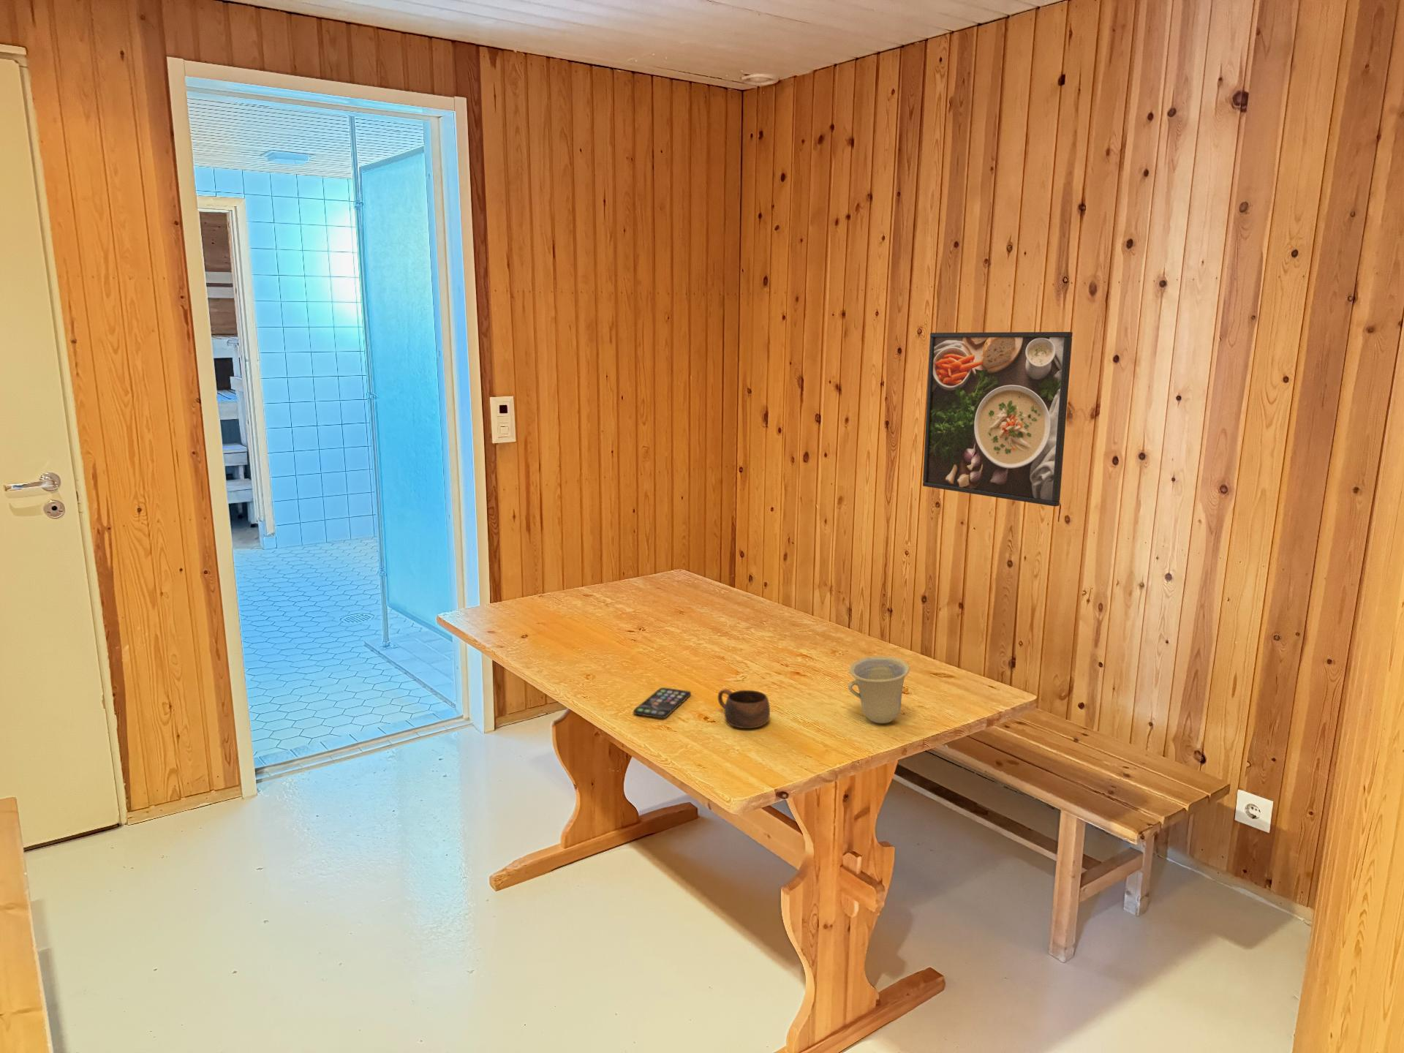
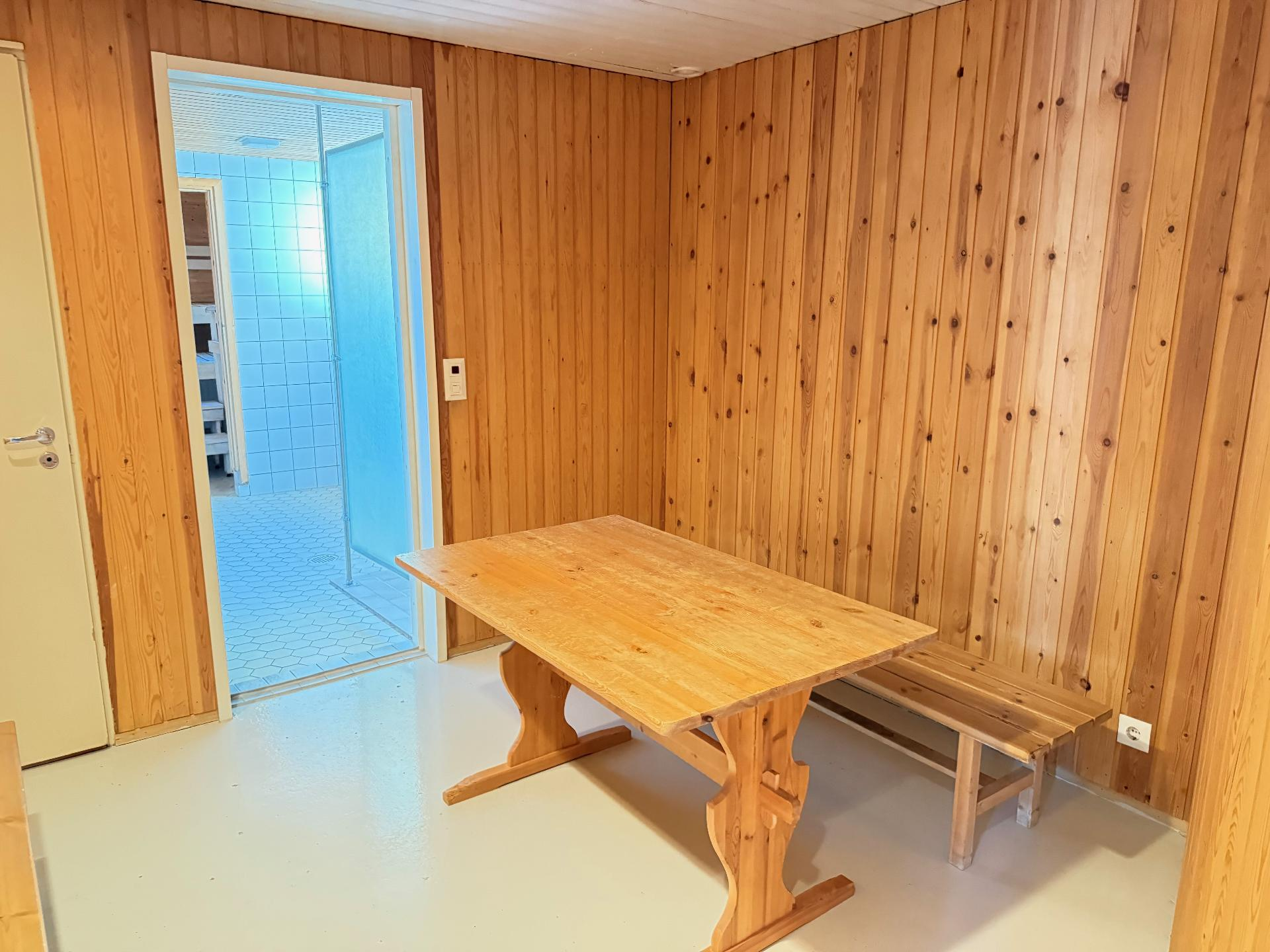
- cup (878, 692)
- cup (742, 706)
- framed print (992, 415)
- smartphone (662, 702)
